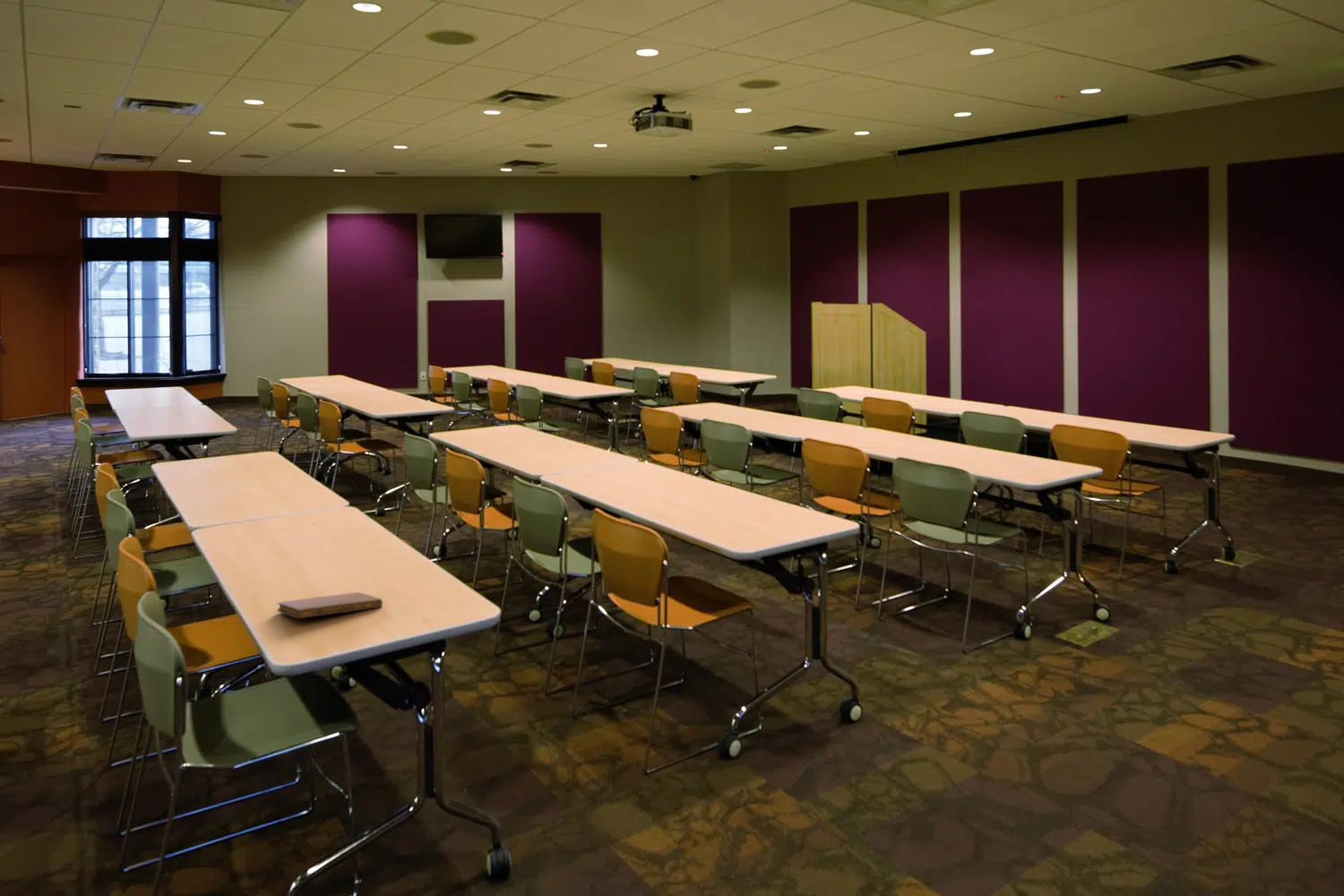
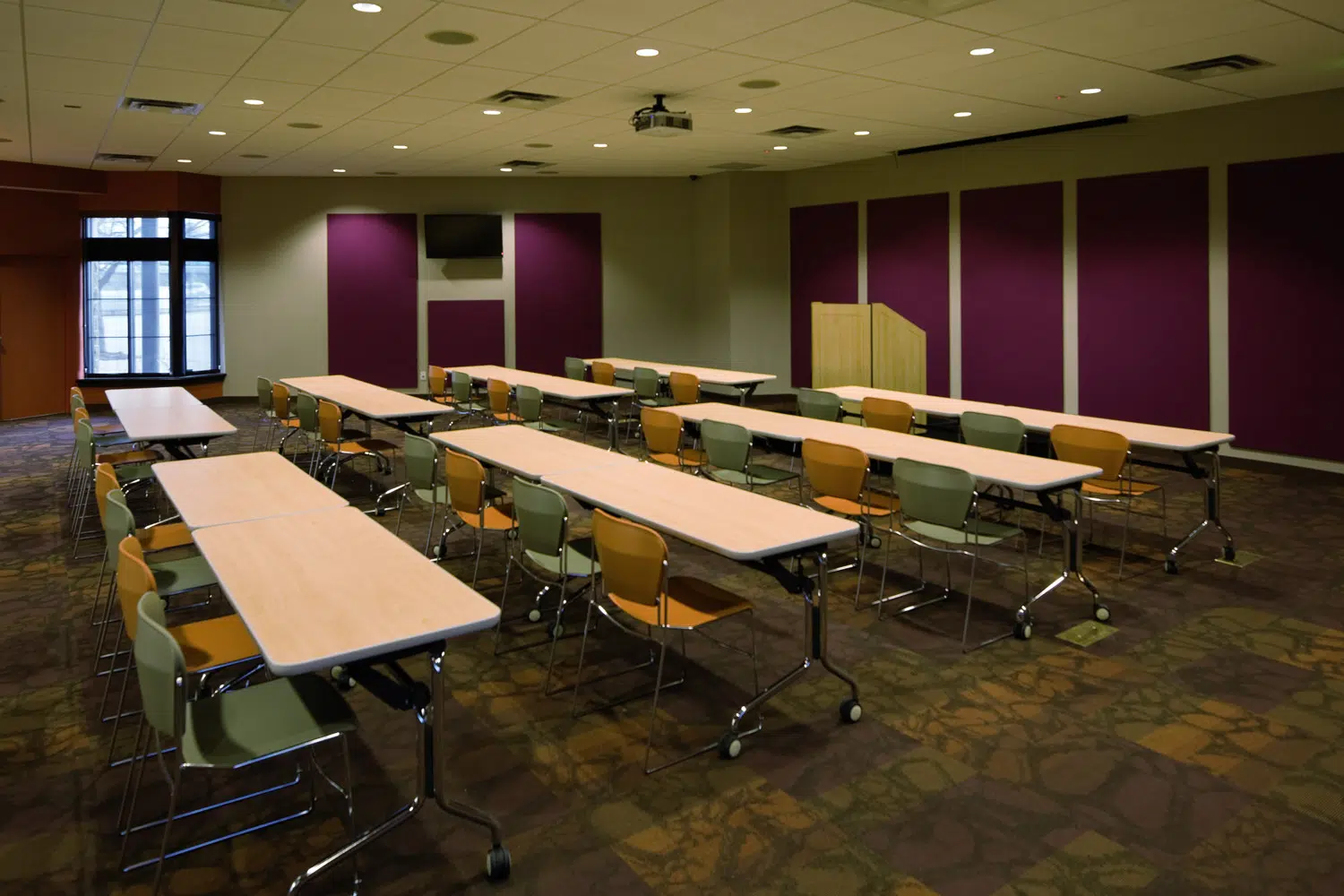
- notebook (330, 605)
